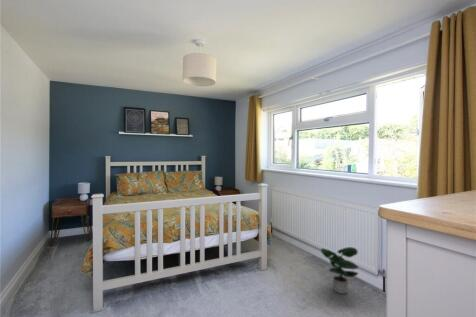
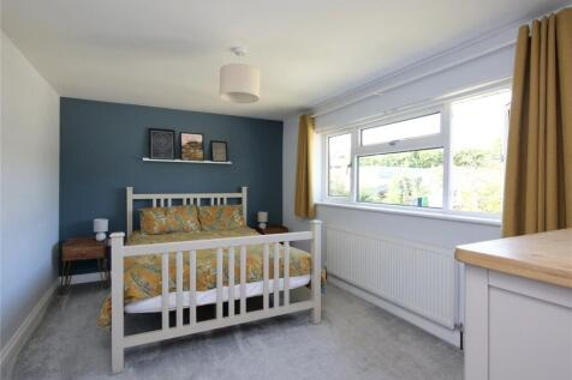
- potted plant (342, 270)
